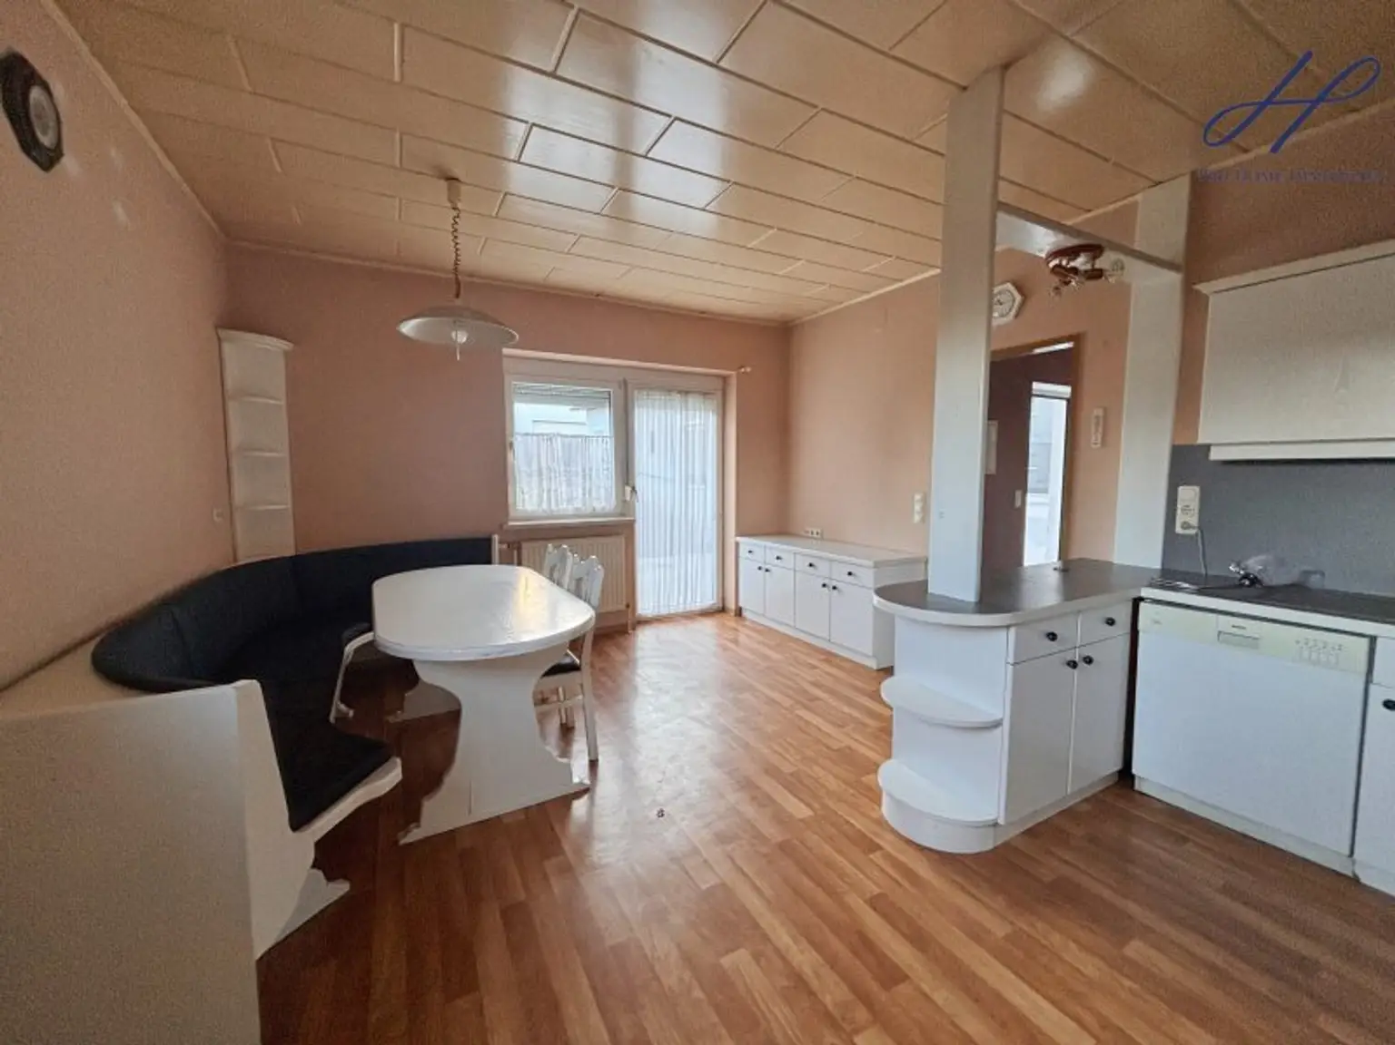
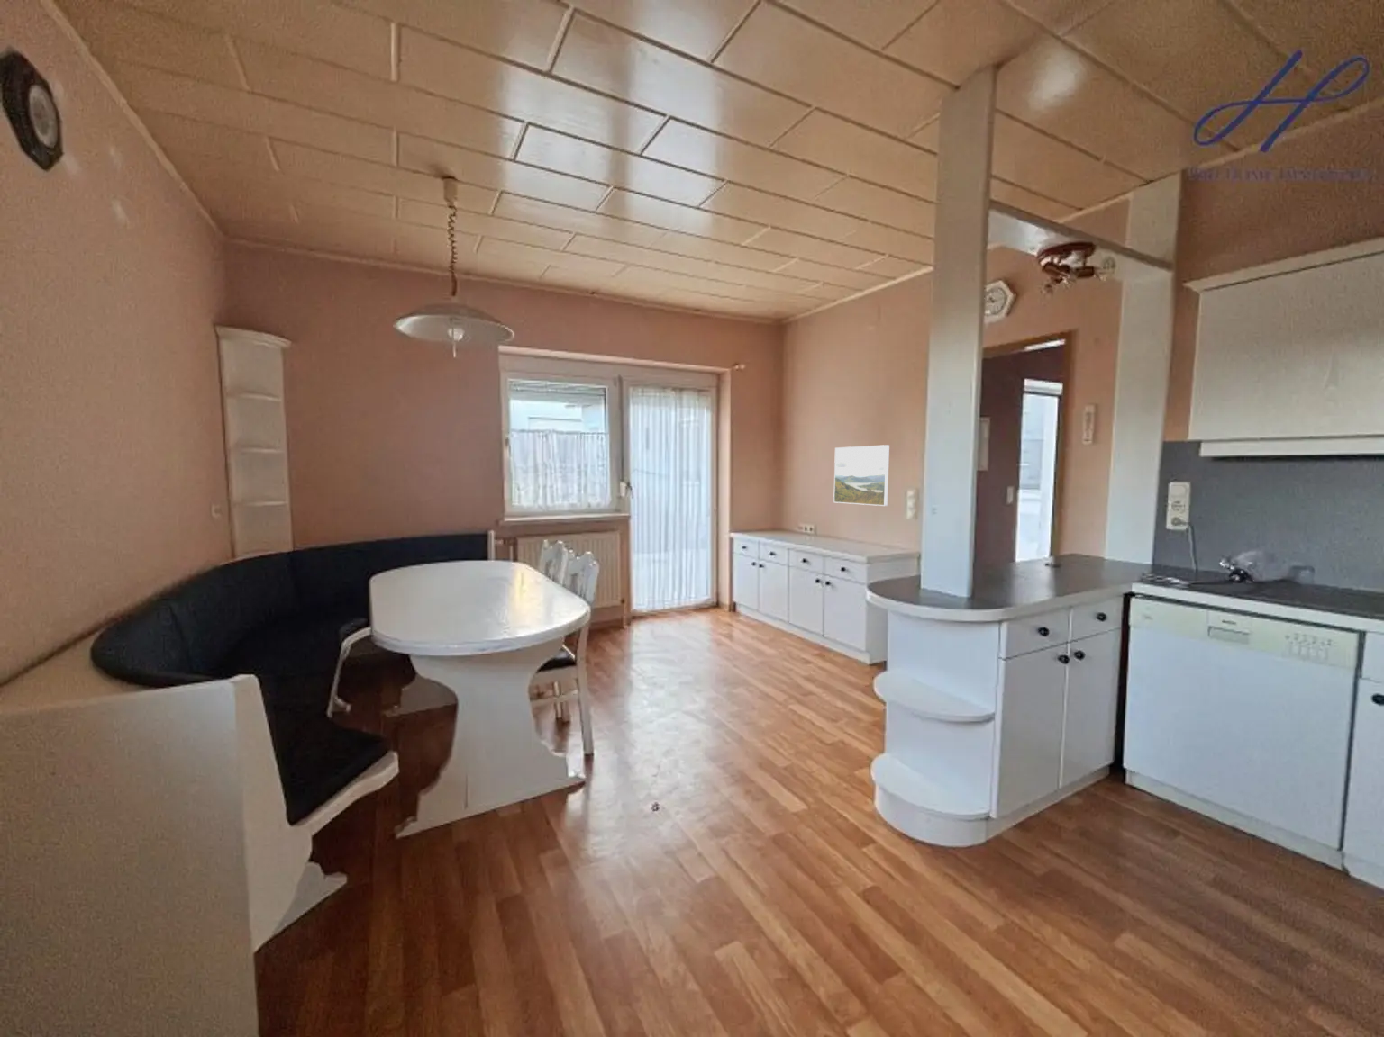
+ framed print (860, 475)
